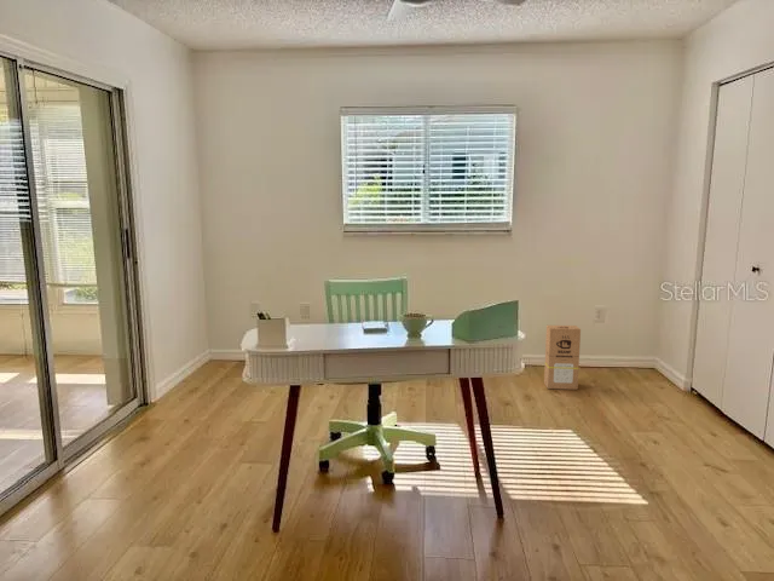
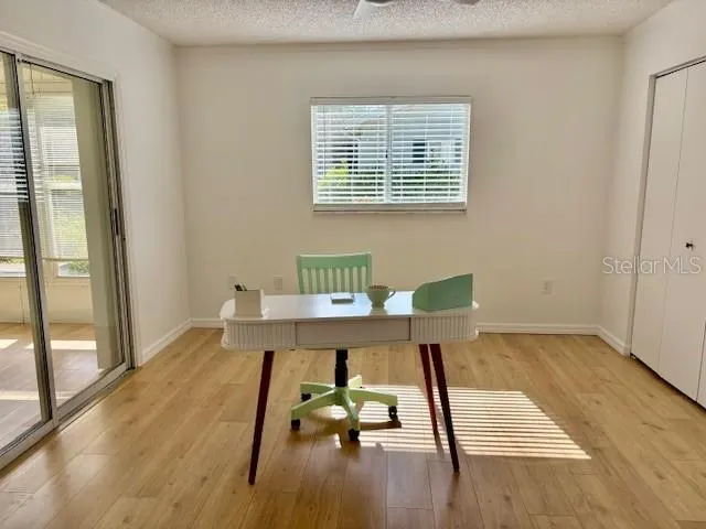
- cardboard box (561, 356)
